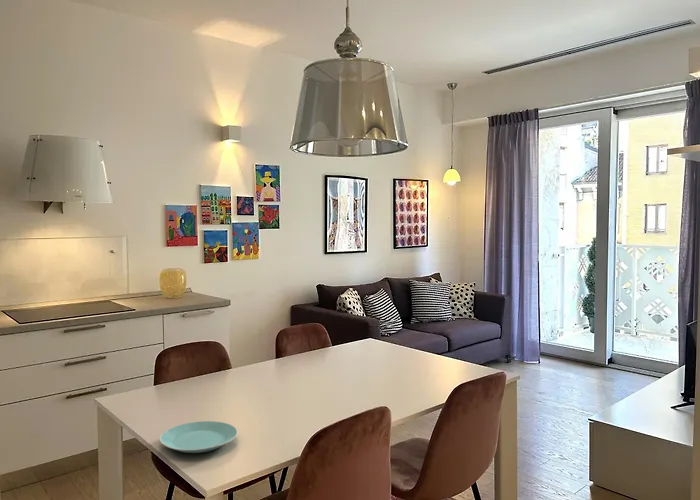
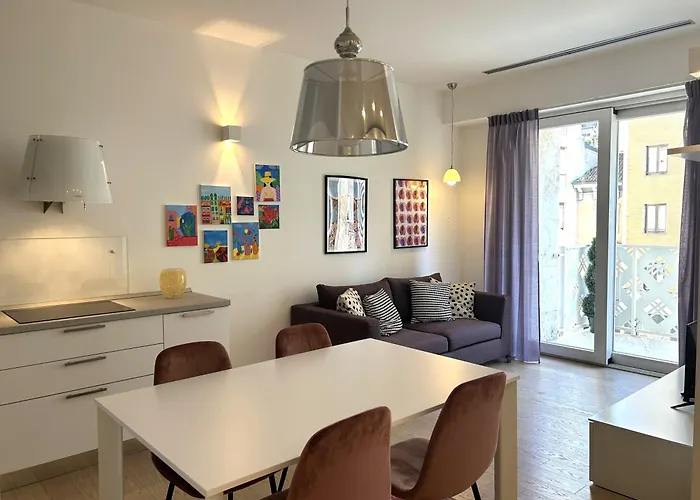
- plate (199, 438)
